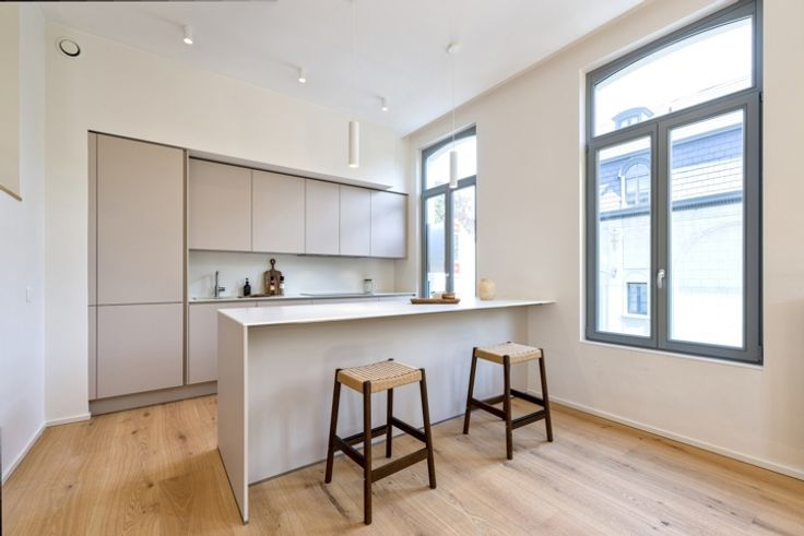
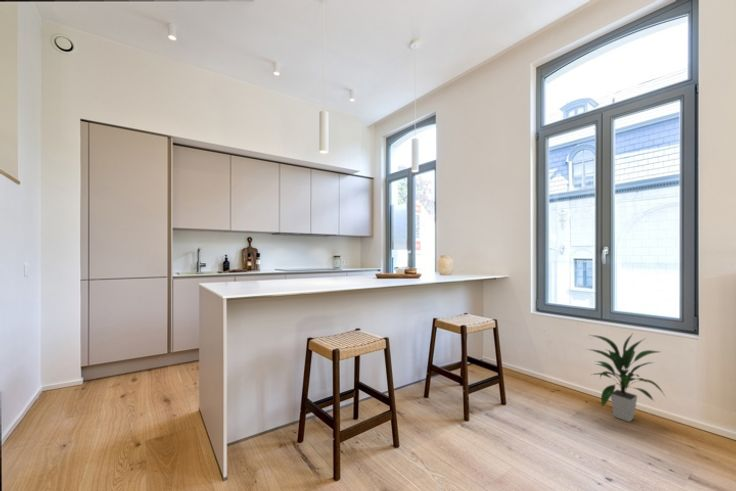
+ indoor plant (620, 374)
